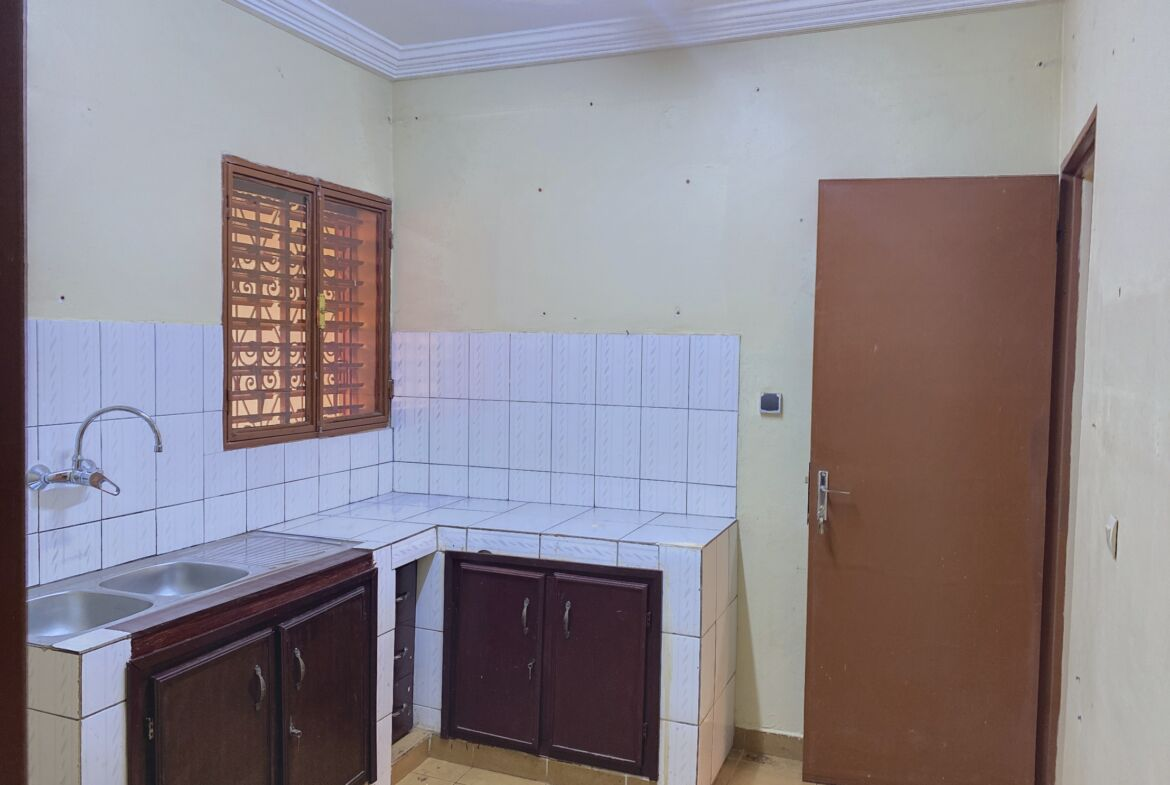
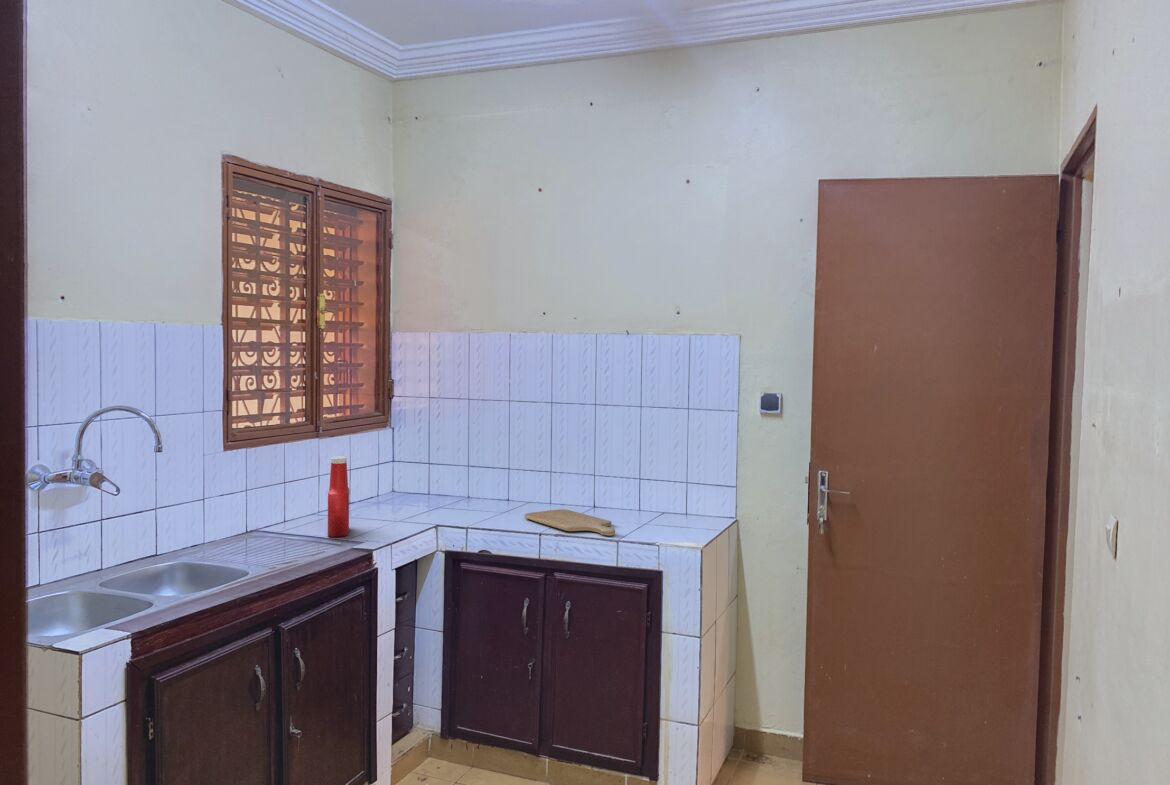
+ chopping board (576, 522)
+ soap bottle (338, 494)
